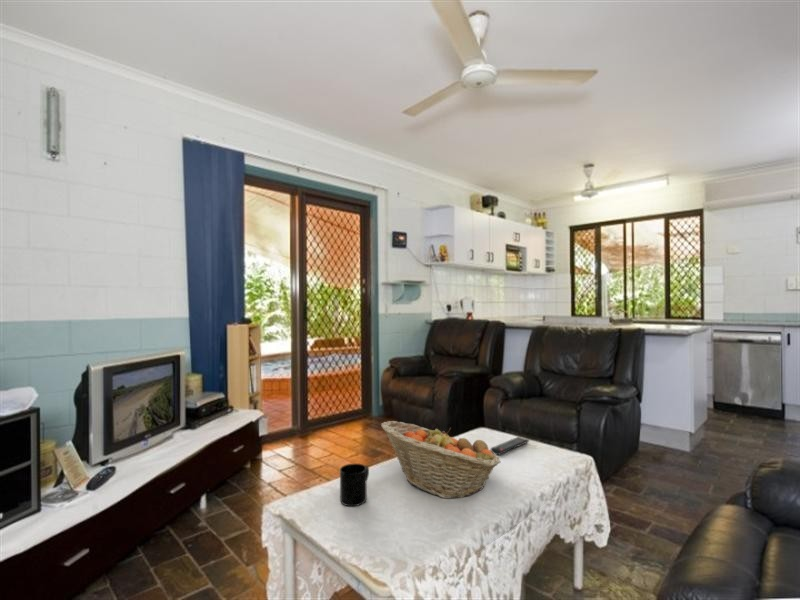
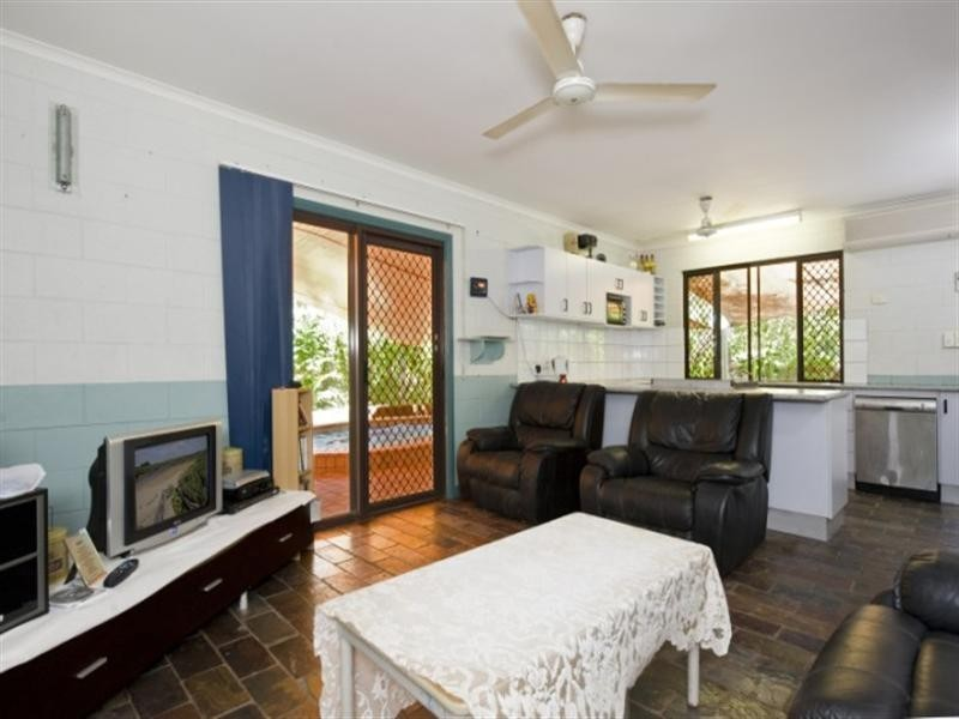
- fruit basket (438, 451)
- mug (356, 483)
- remote control (510, 445)
